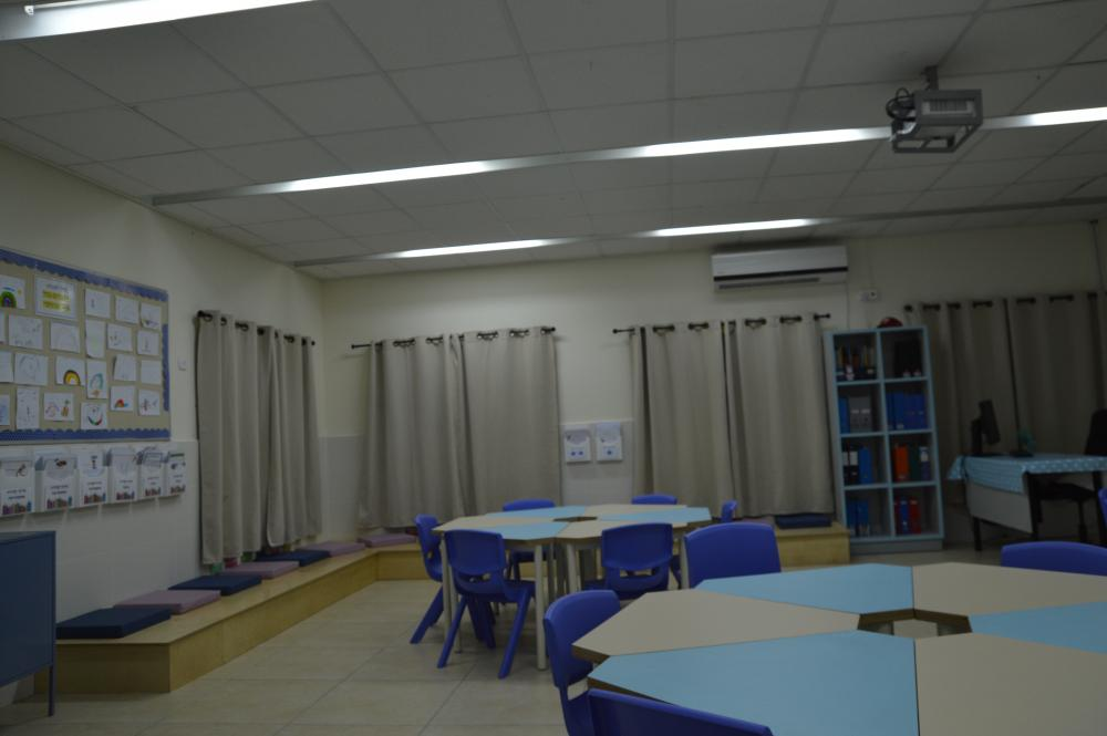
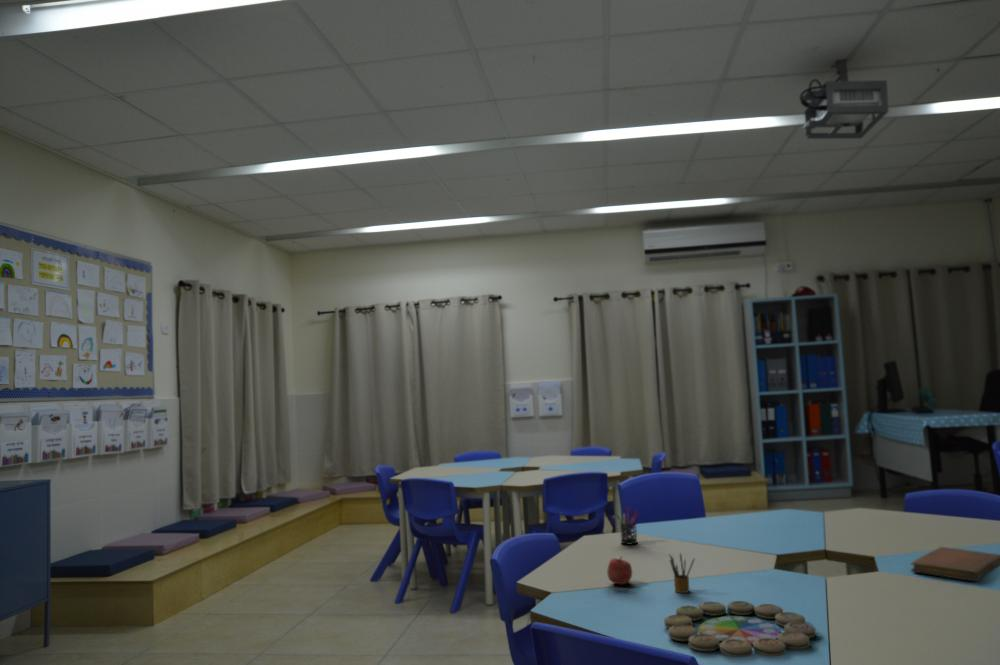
+ memory game (737, 625)
+ apple (619, 570)
+ pen holder (626, 525)
+ notebook (957, 562)
+ pencil box (682, 573)
